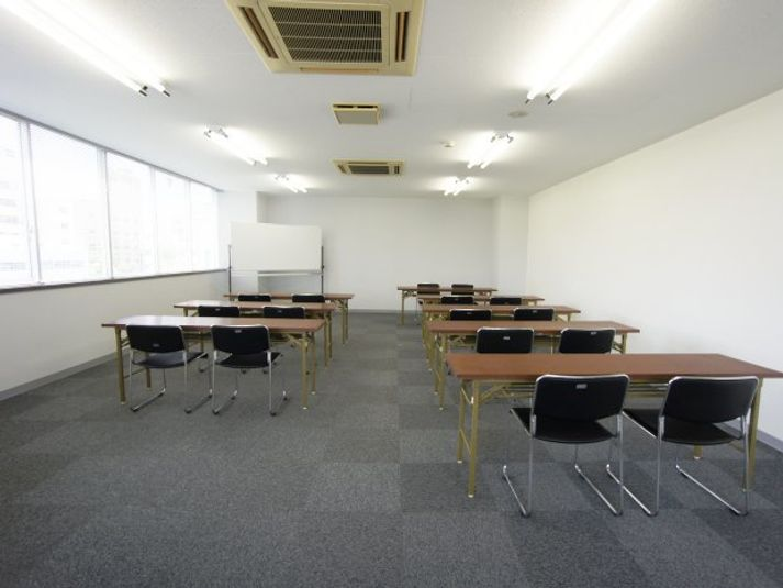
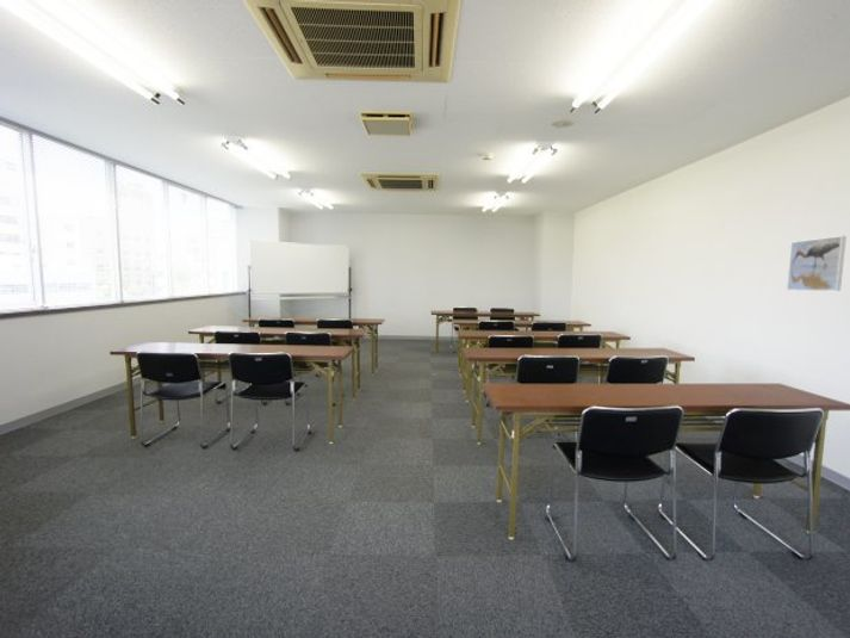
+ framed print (814, 265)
